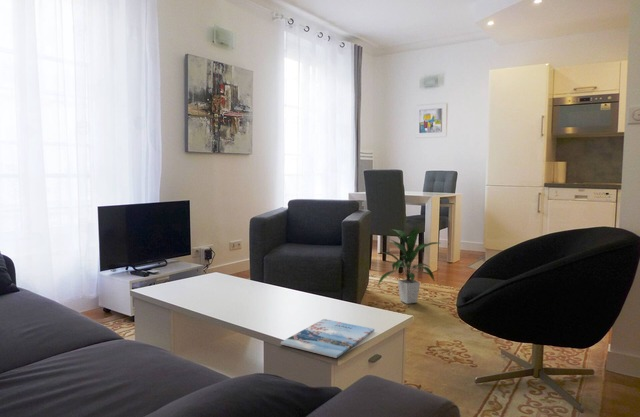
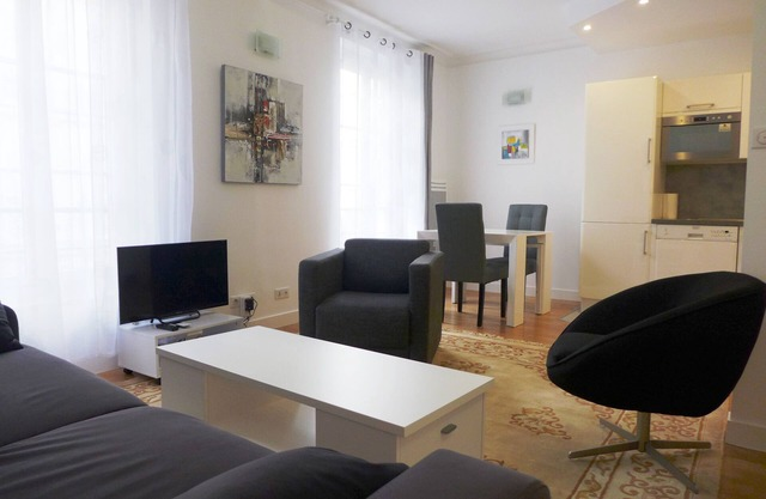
- magazine (329, 336)
- indoor plant (406, 262)
